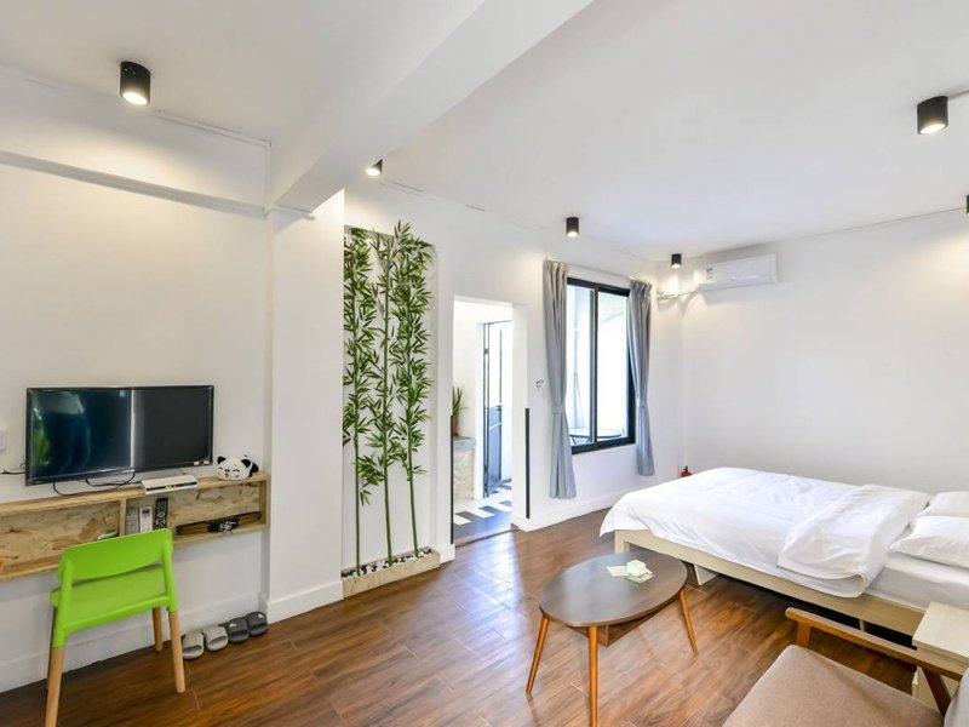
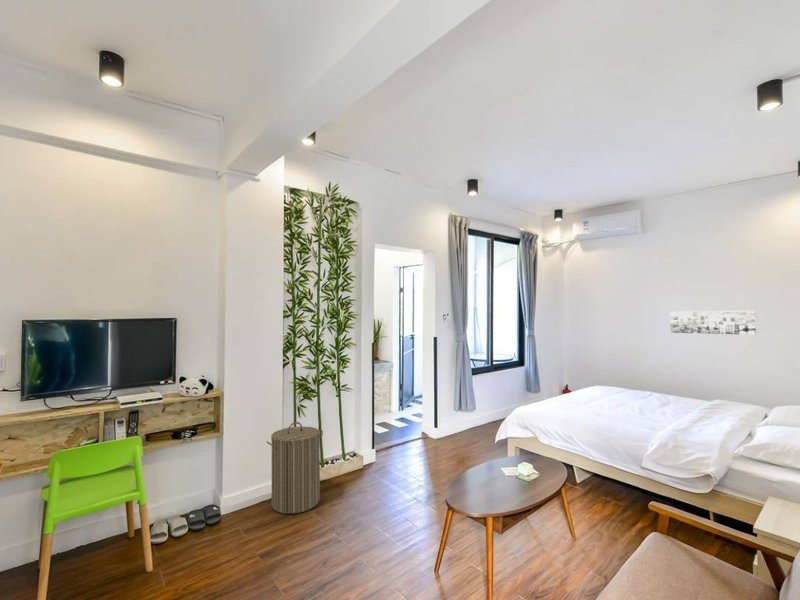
+ laundry hamper (296, 462)
+ wall art (710, 322)
